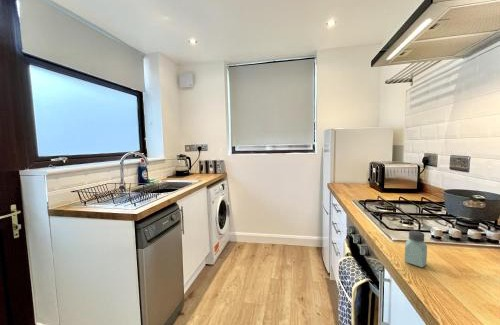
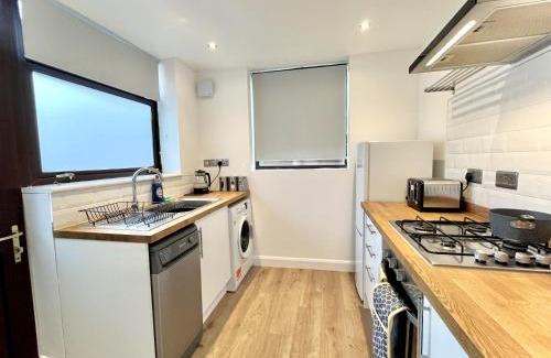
- saltshaker (416, 247)
